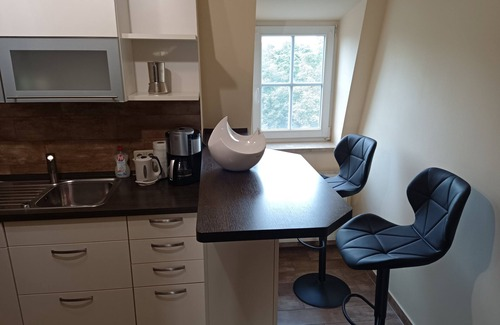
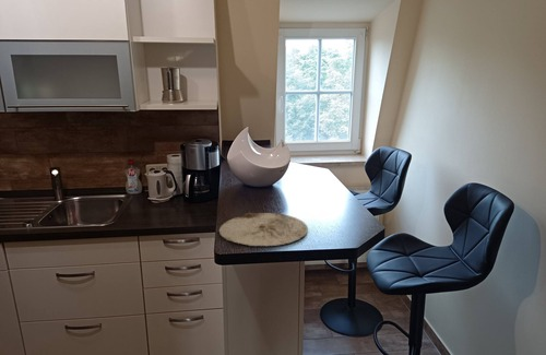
+ plate (263, 226)
